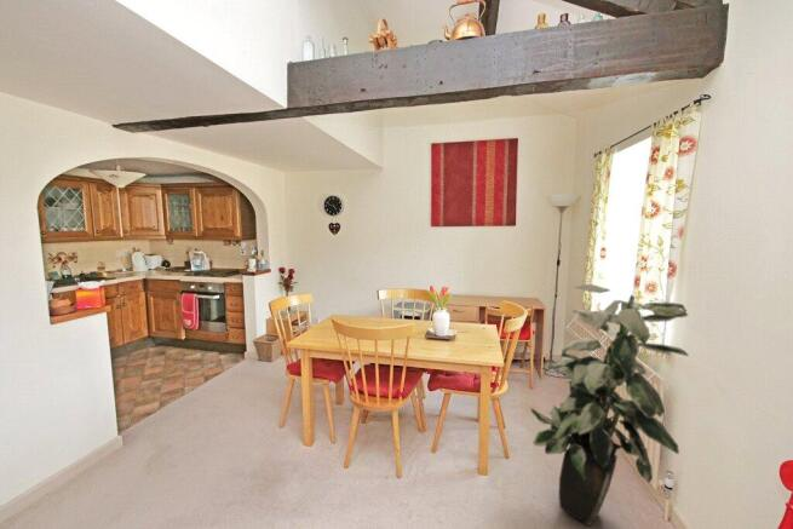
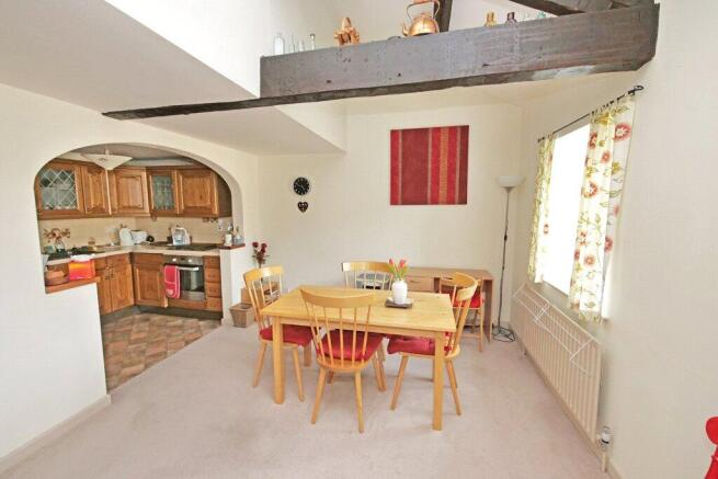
- indoor plant (599, 403)
